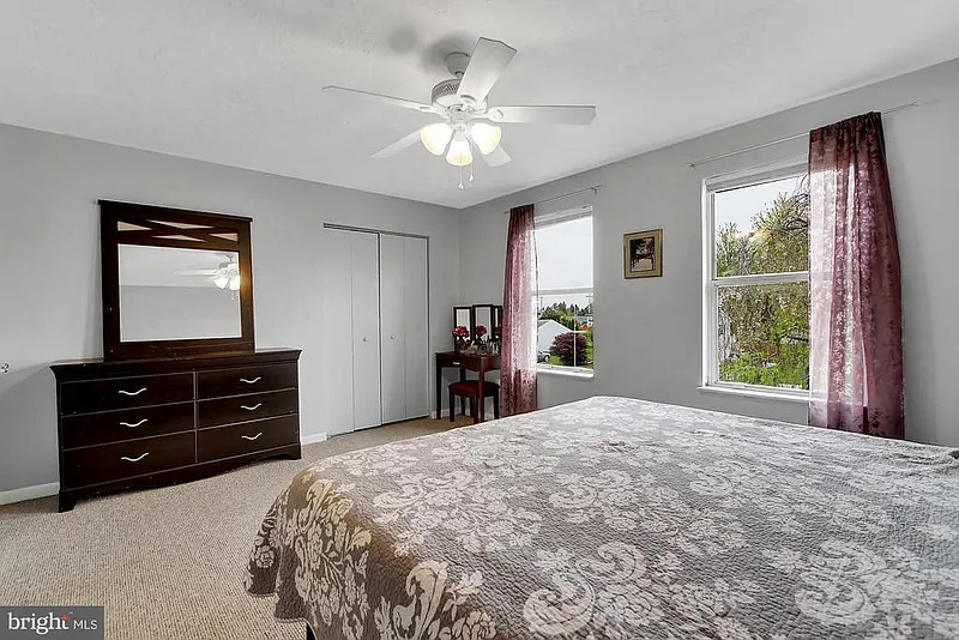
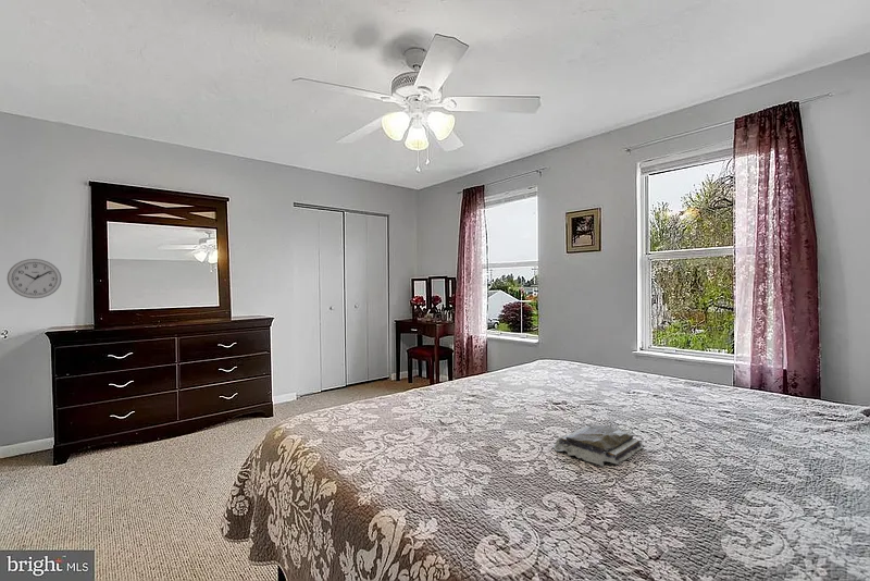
+ book (597, 434)
+ wall clock (35, 279)
